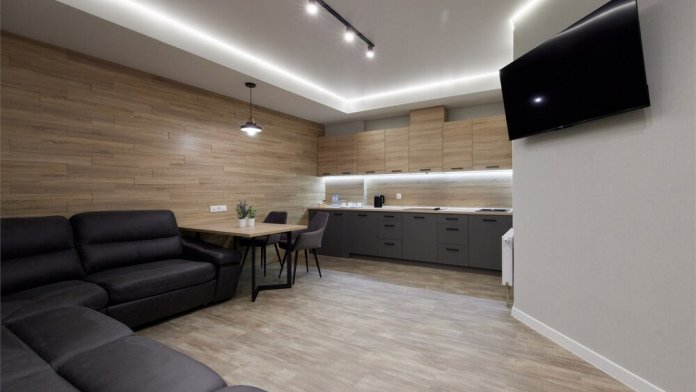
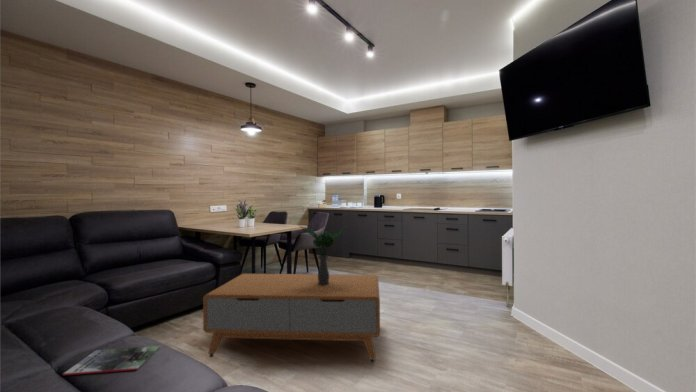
+ magazine (115, 359)
+ coffee table (300, 281)
